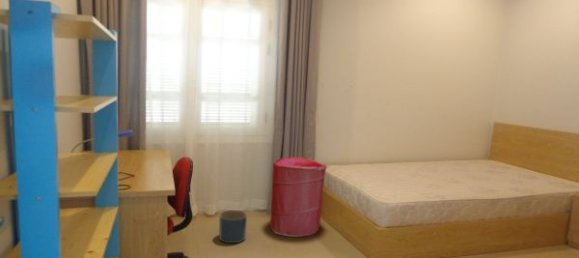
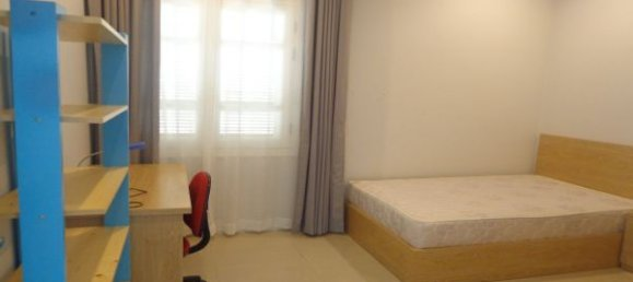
- laundry hamper (297, 194)
- planter (232, 226)
